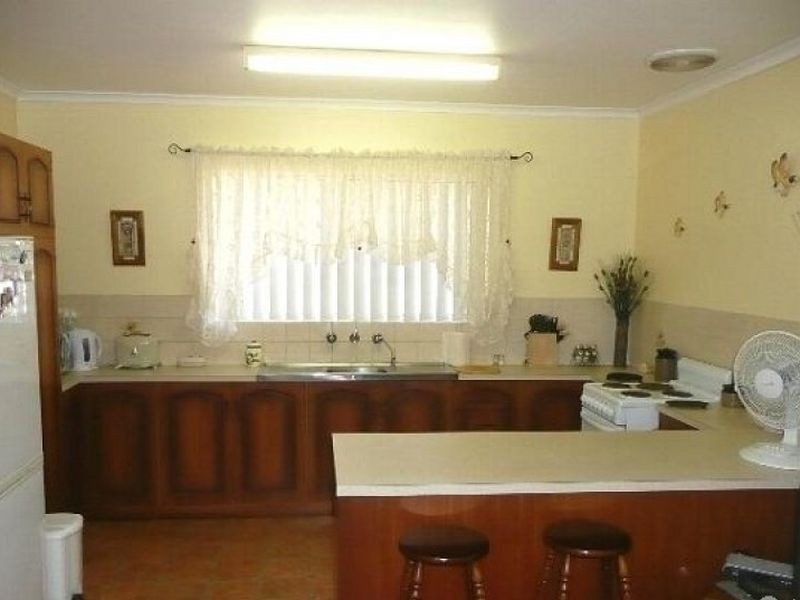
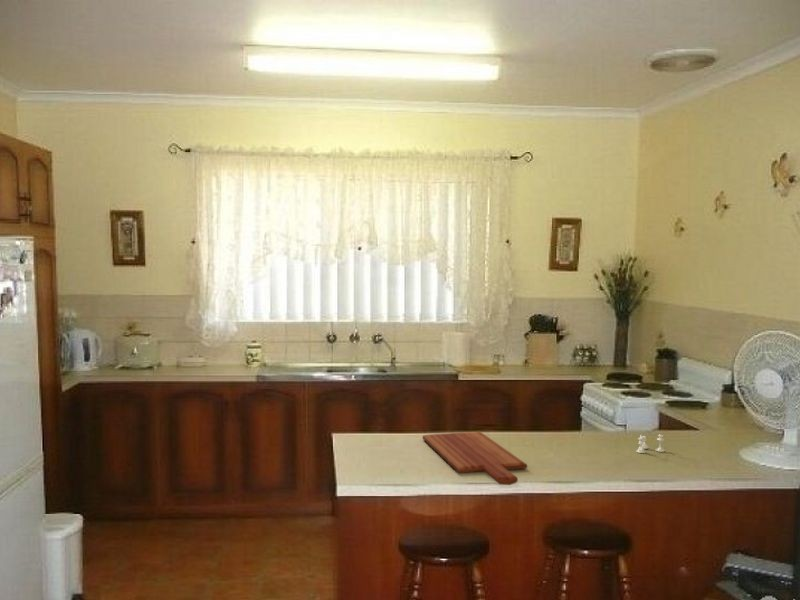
+ cutting board (472, 451)
+ salt and pepper shaker set (646, 440)
